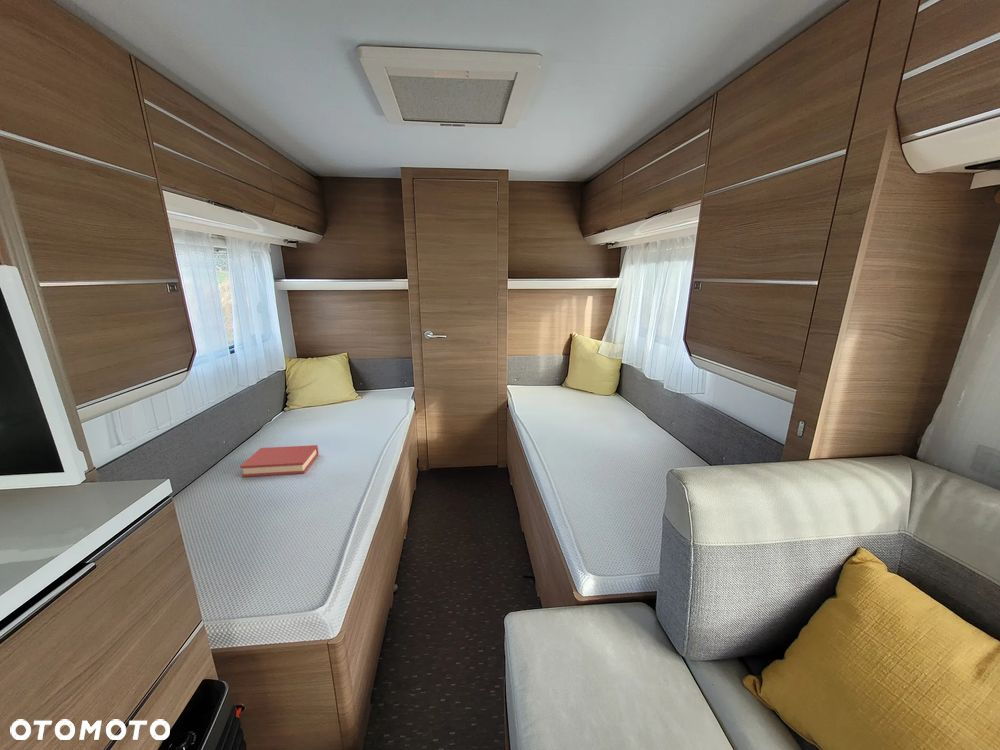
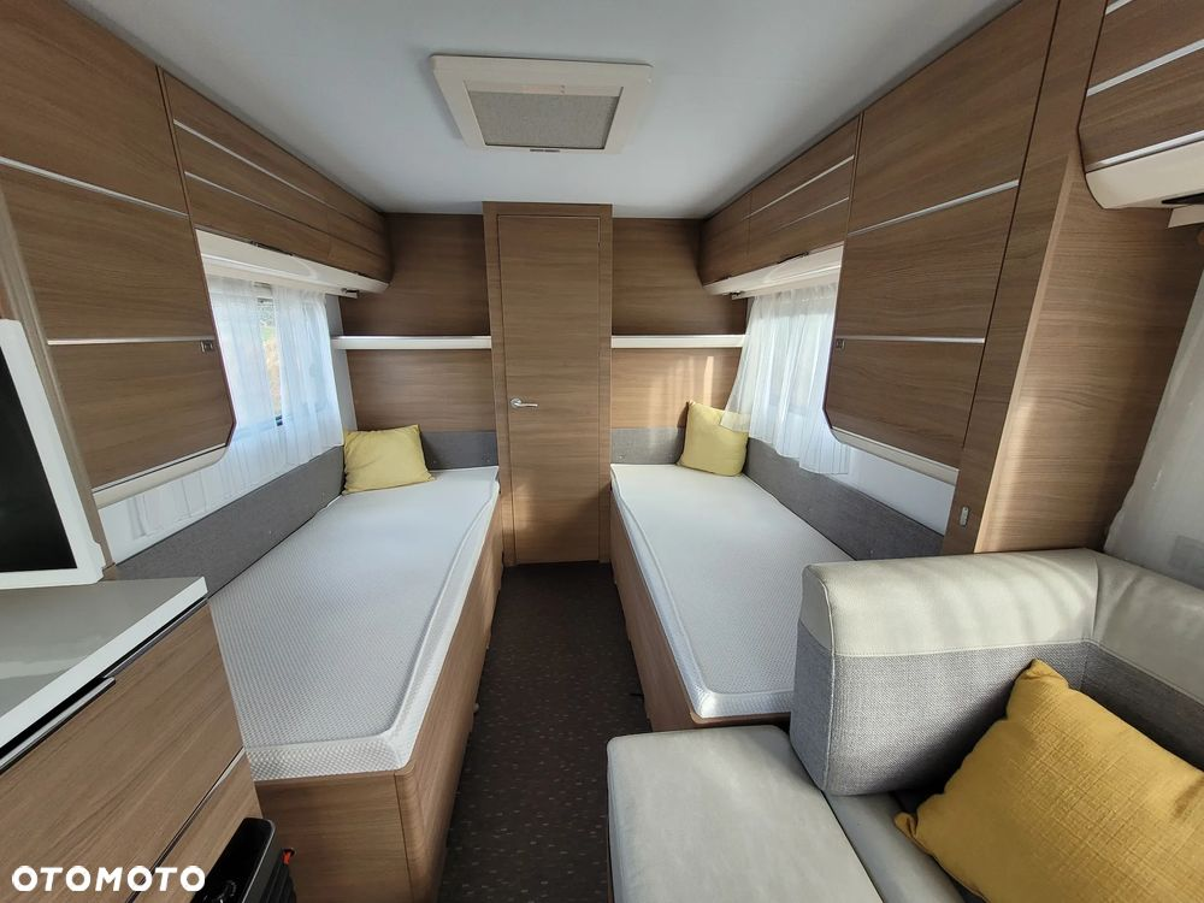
- hardback book (281, 459)
